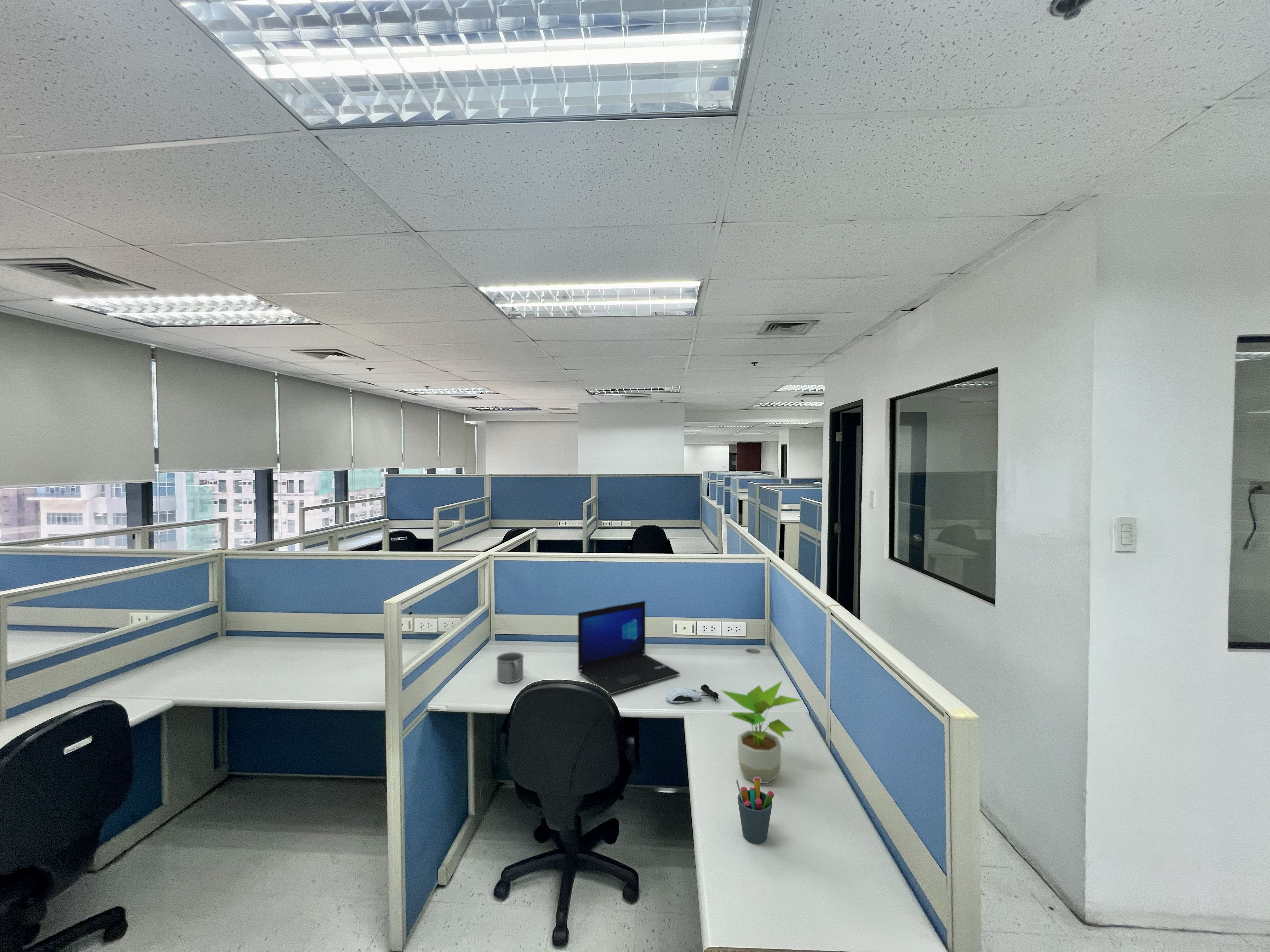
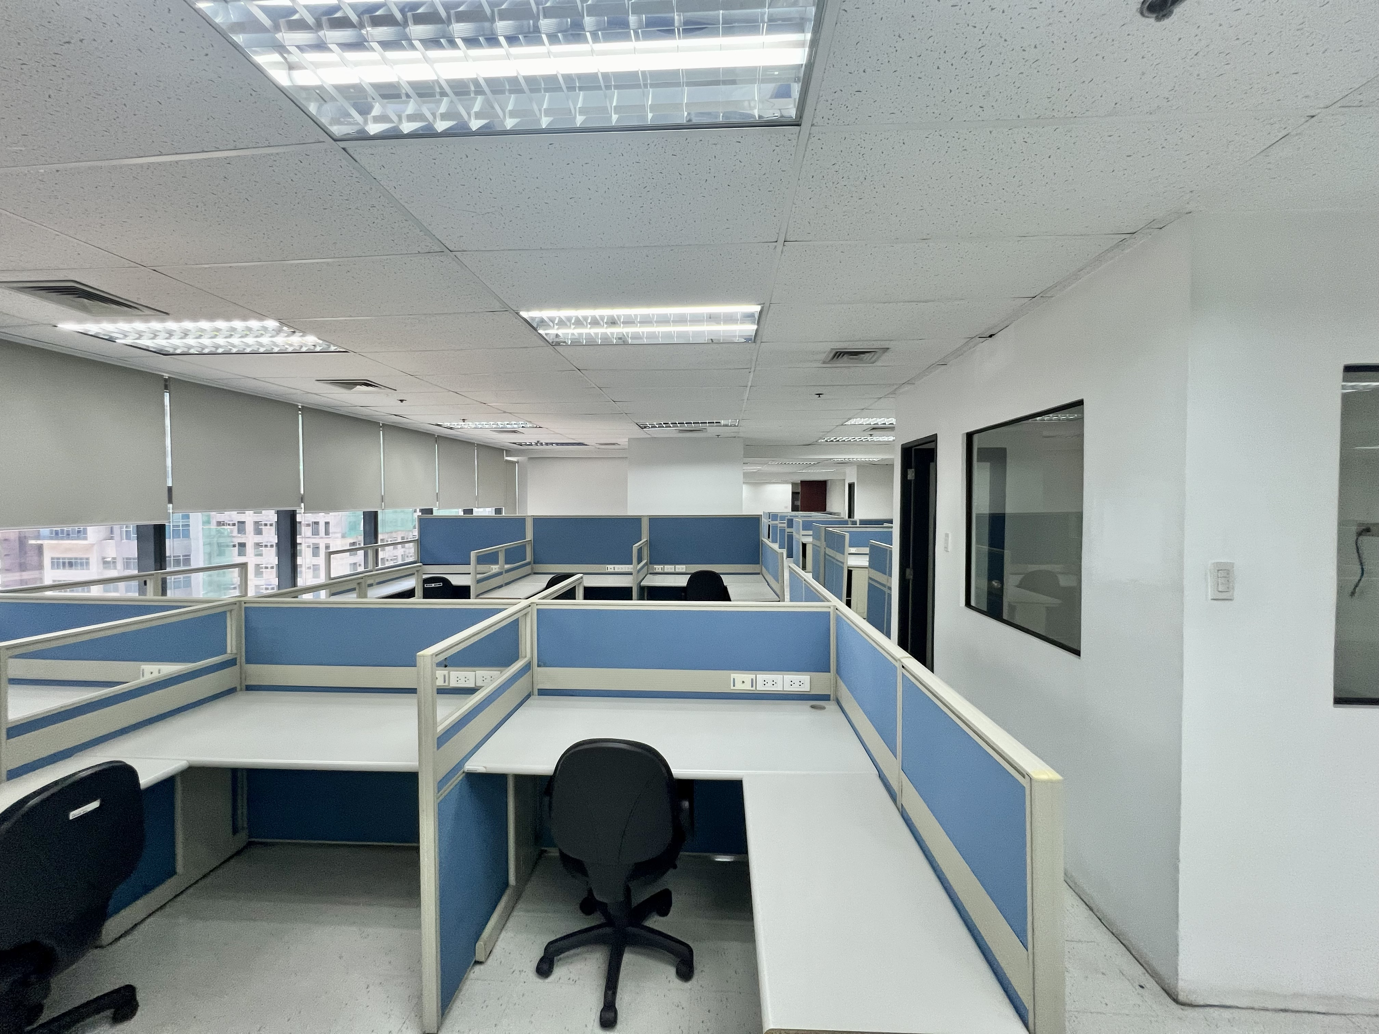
- computer mouse (691, 693)
- pen holder (755, 808)
- potted plant (761, 726)
- laptop (628, 643)
- mug (511, 667)
